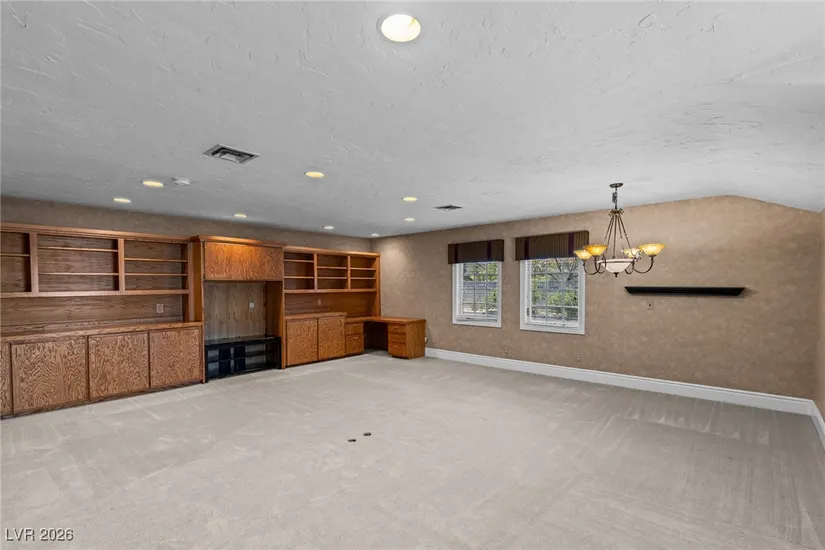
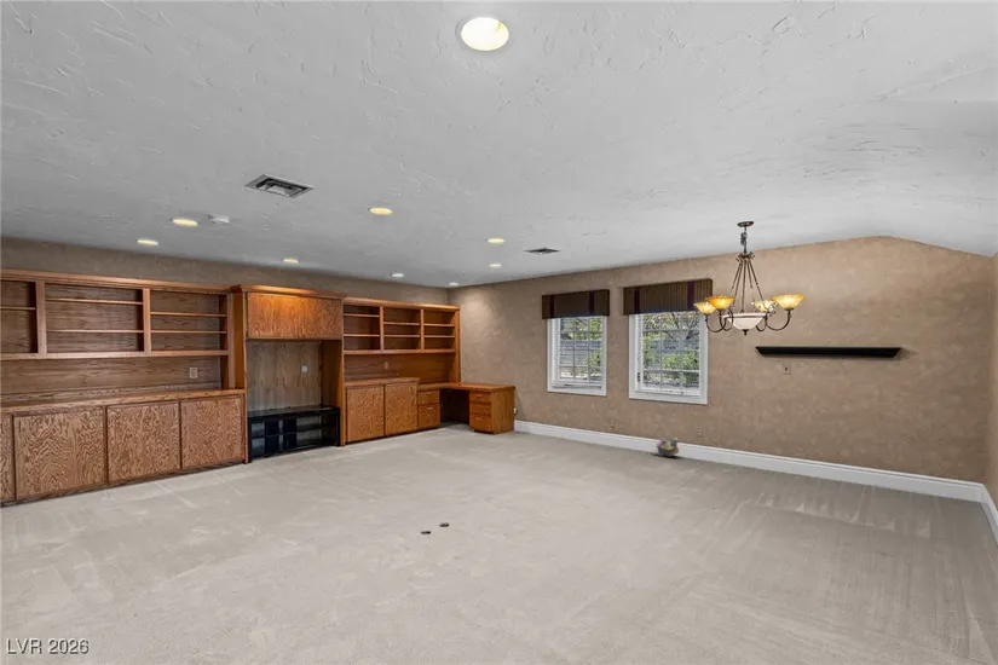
+ waste bin (664, 445)
